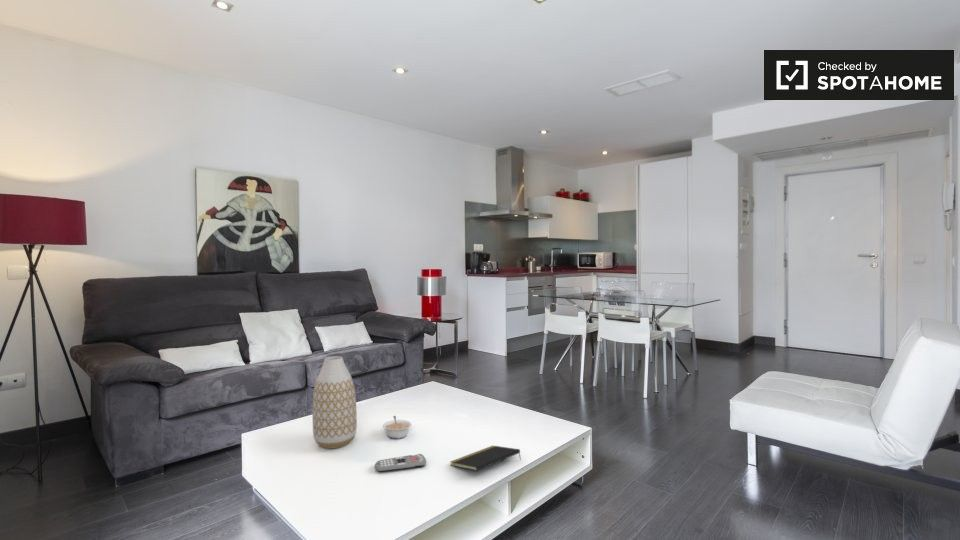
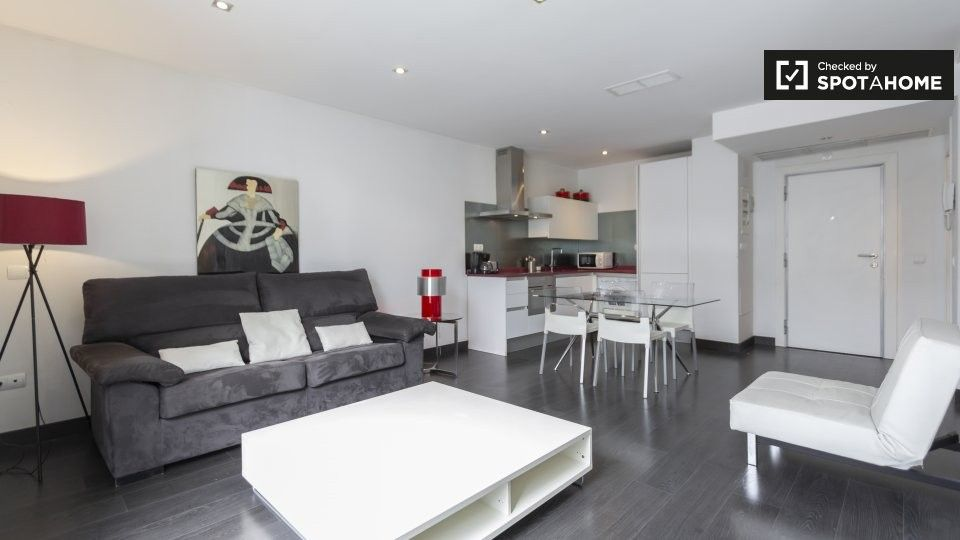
- vase (334, 400)
- legume (396, 428)
- remote control (400, 463)
- notepad (485, 457)
